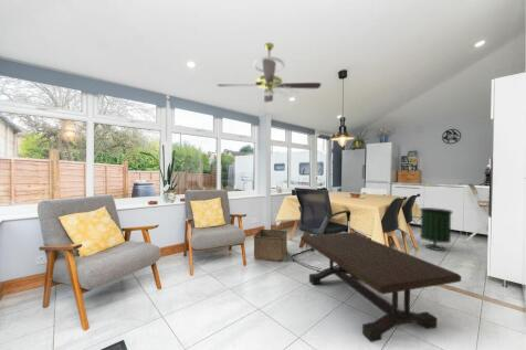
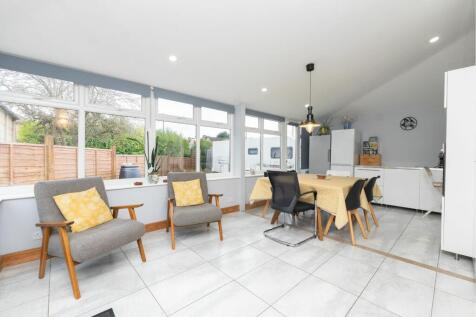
- trash can (434, 229)
- ceiling fan (269, 72)
- storage bin (271, 244)
- coffee table (361, 275)
